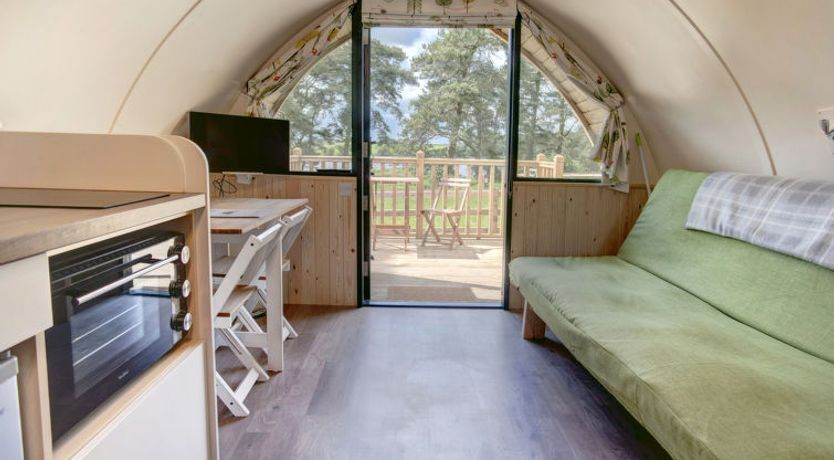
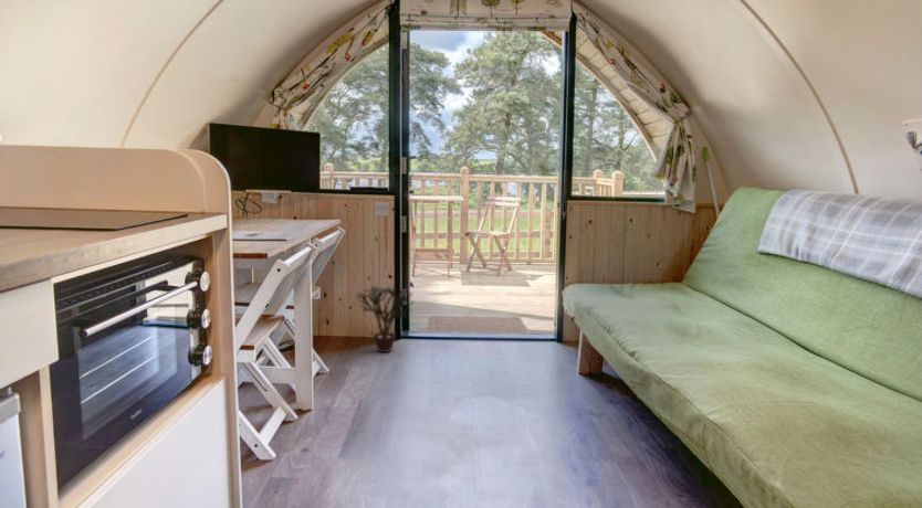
+ potted plant (384, 317)
